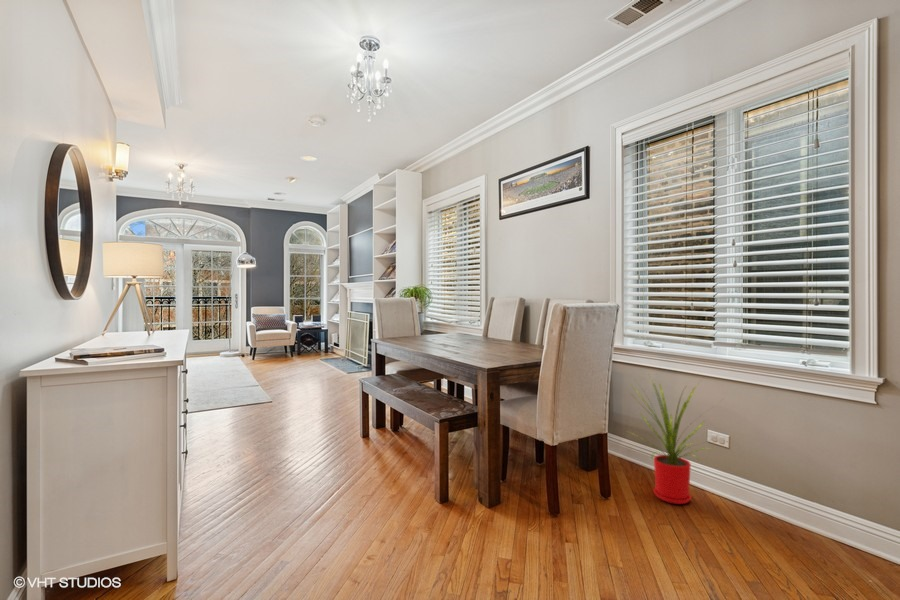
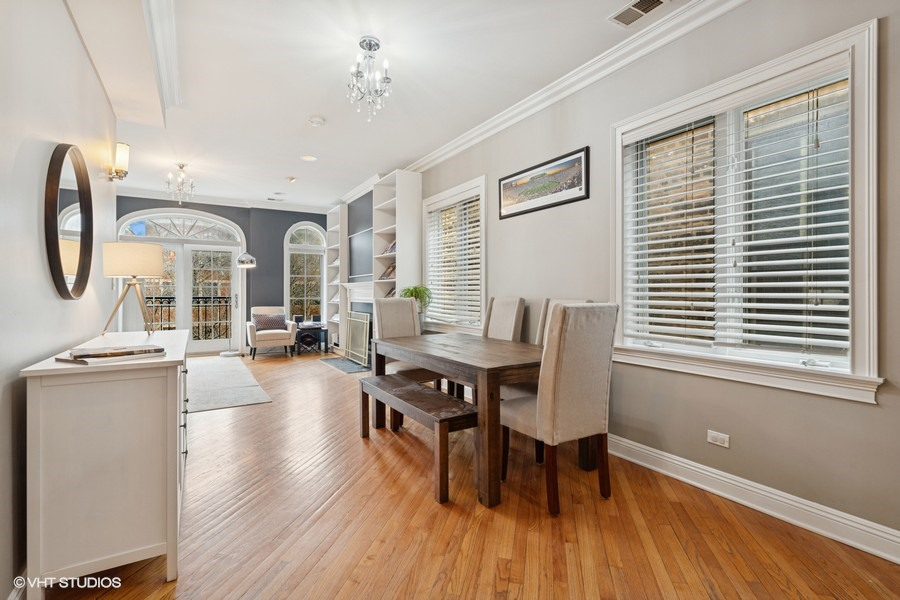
- house plant (672, 437)
